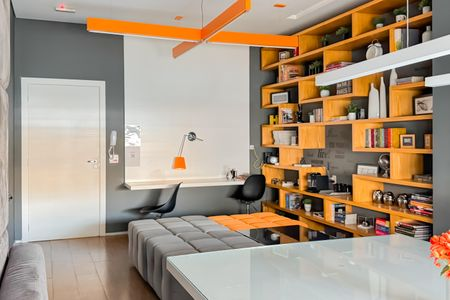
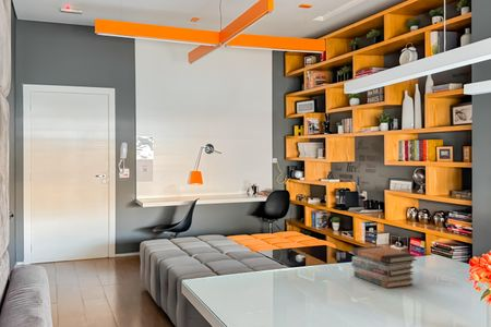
+ book stack (382, 265)
